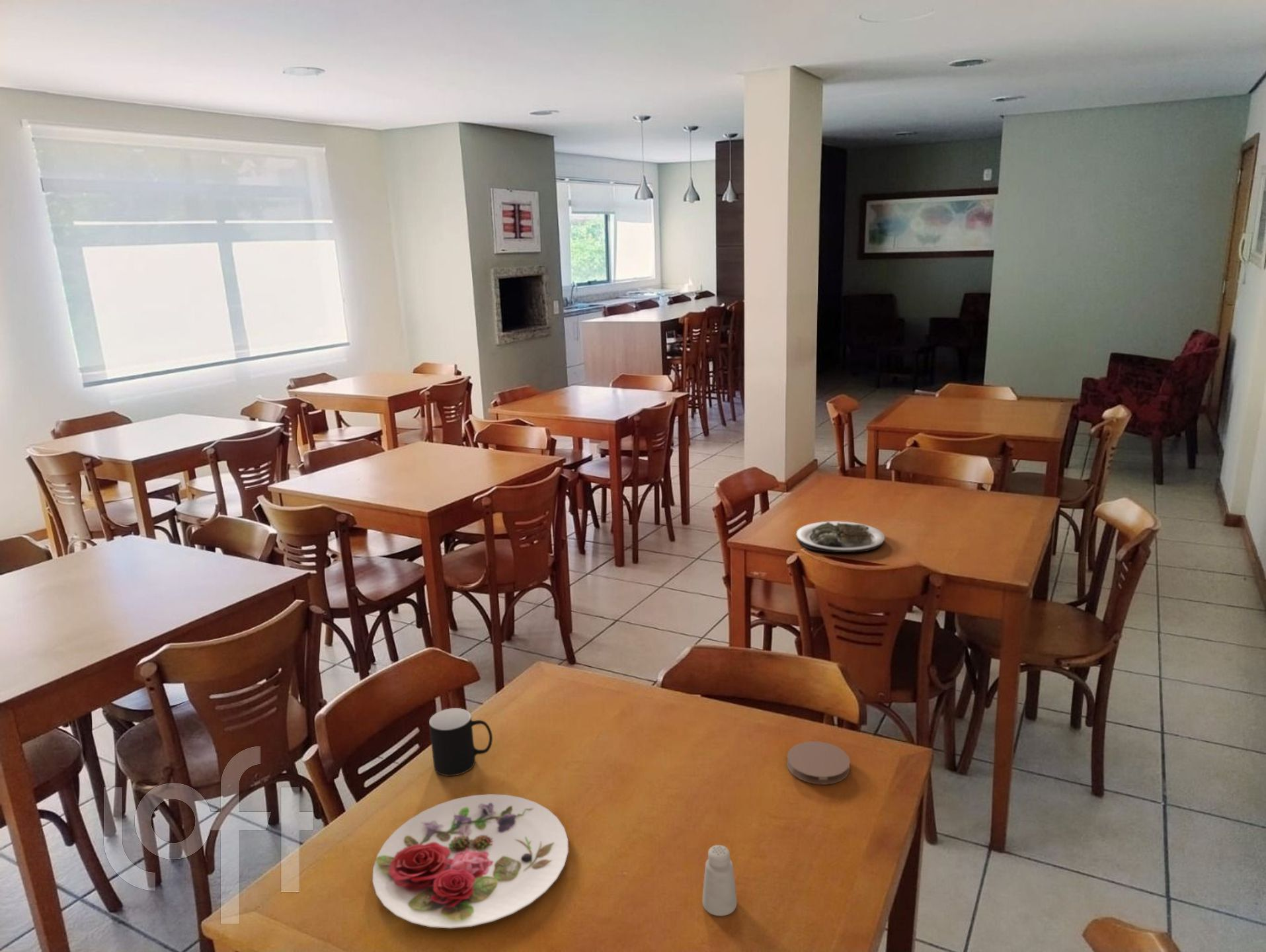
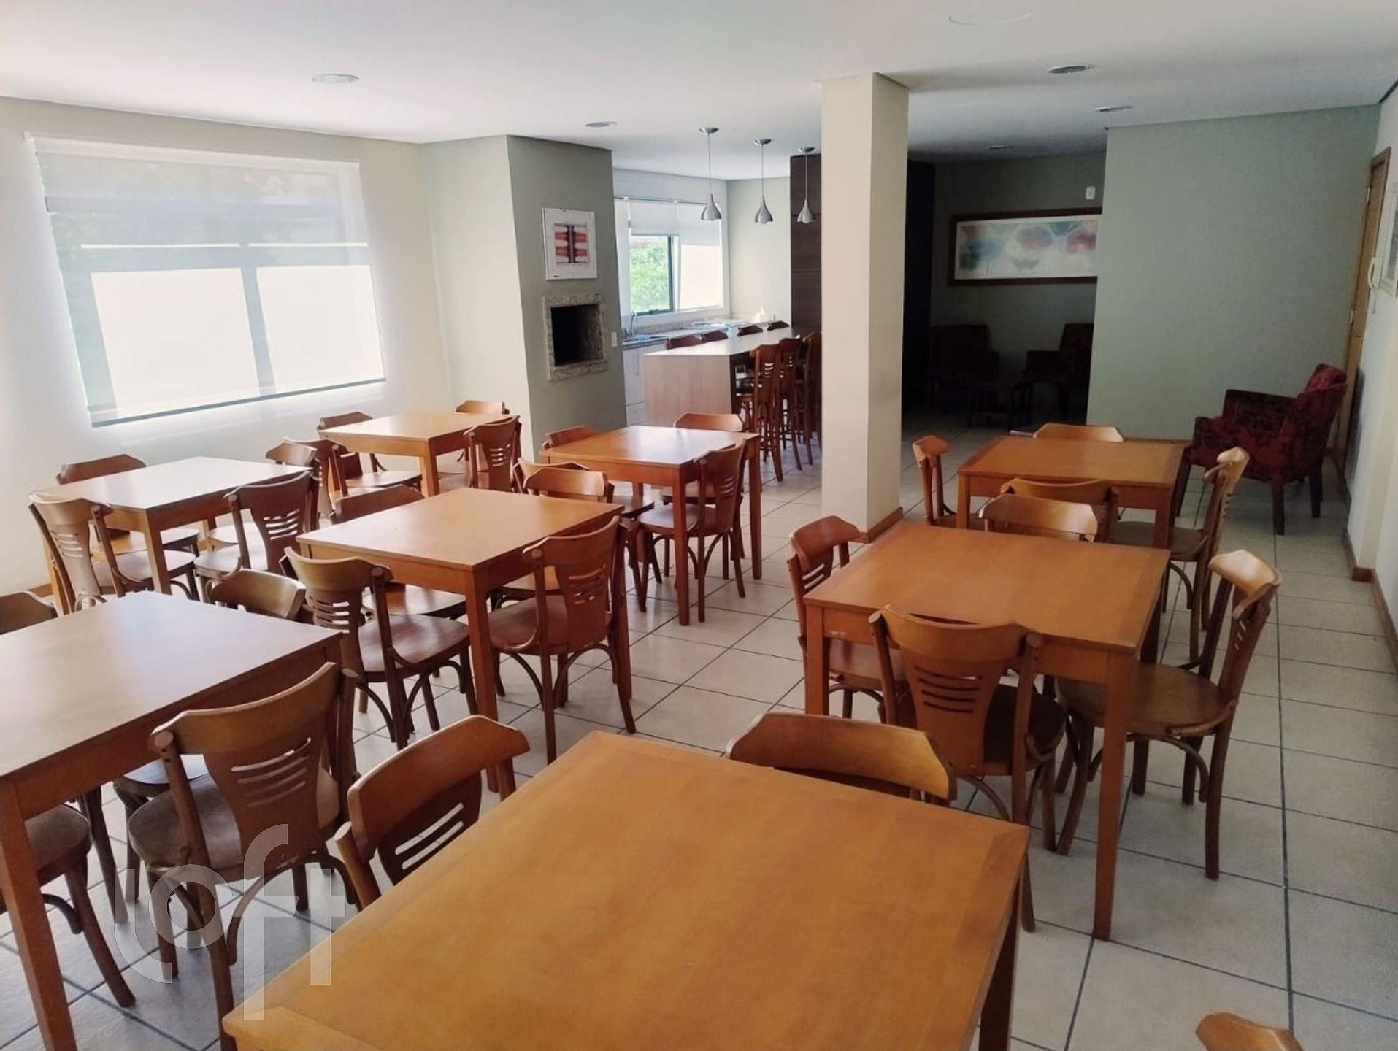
- cup (461, 741)
- saltshaker (719, 877)
- plate (840, 534)
- plate (472, 852)
- coaster (818, 762)
